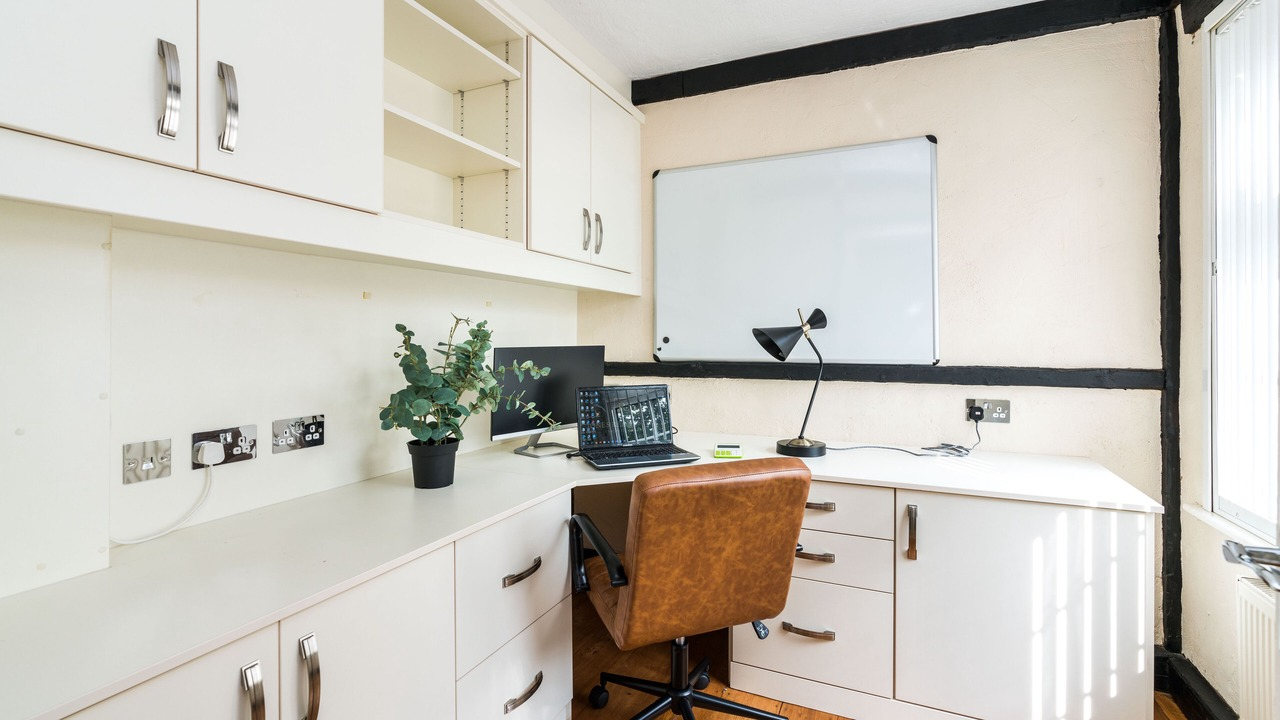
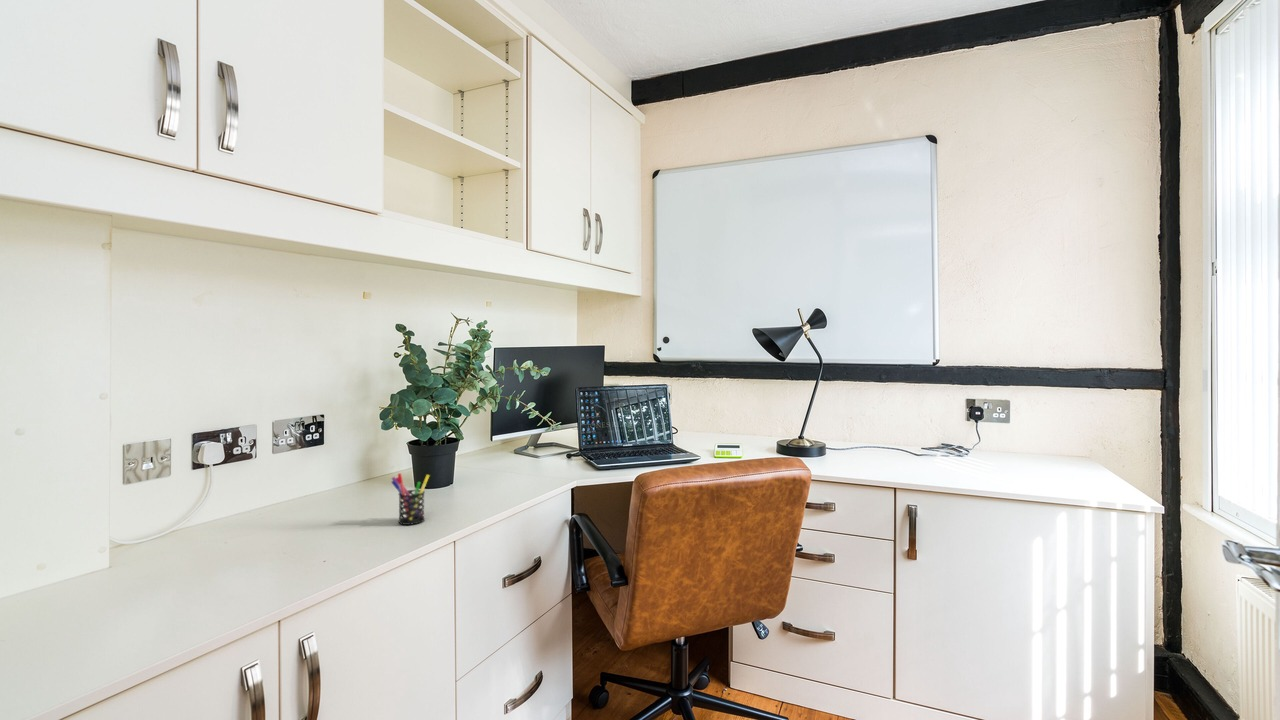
+ pen holder (411, 497)
